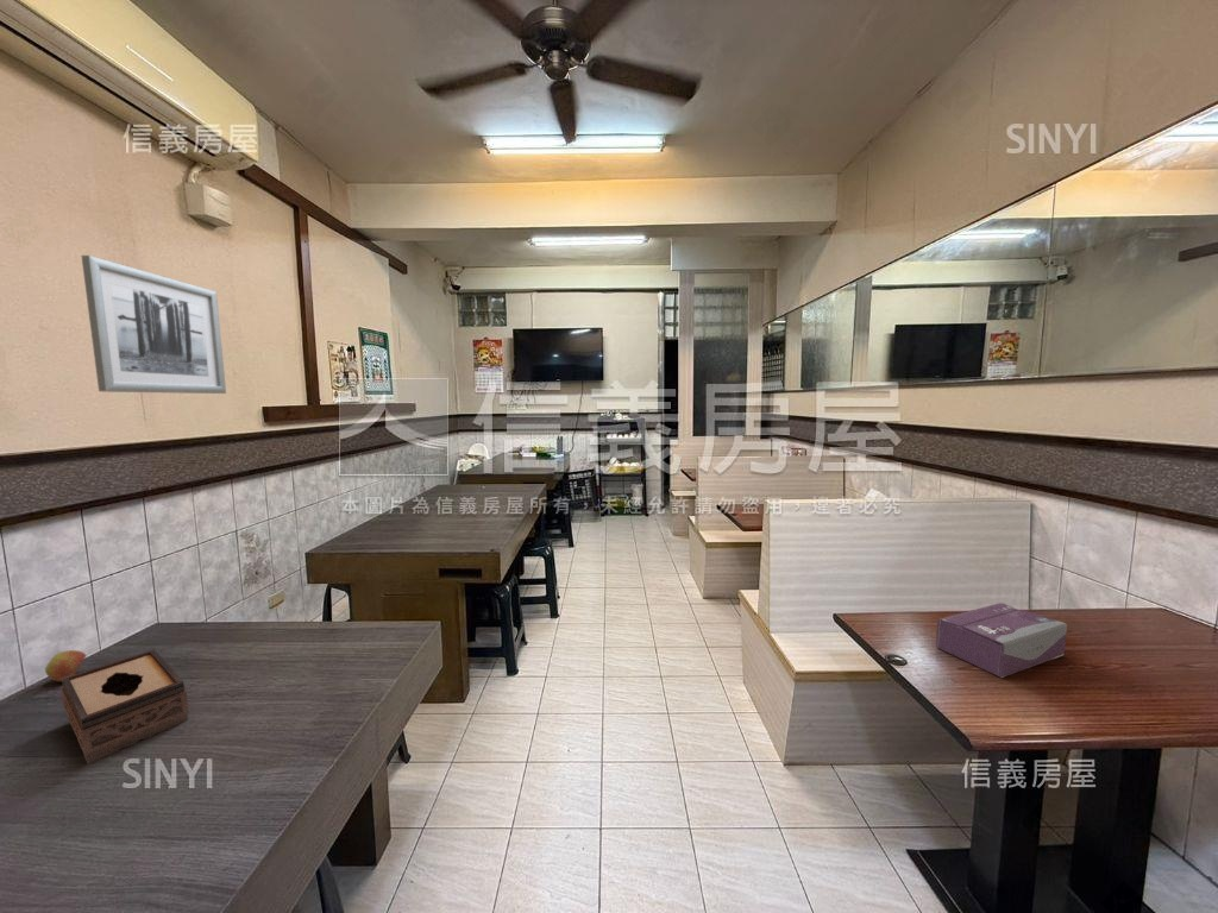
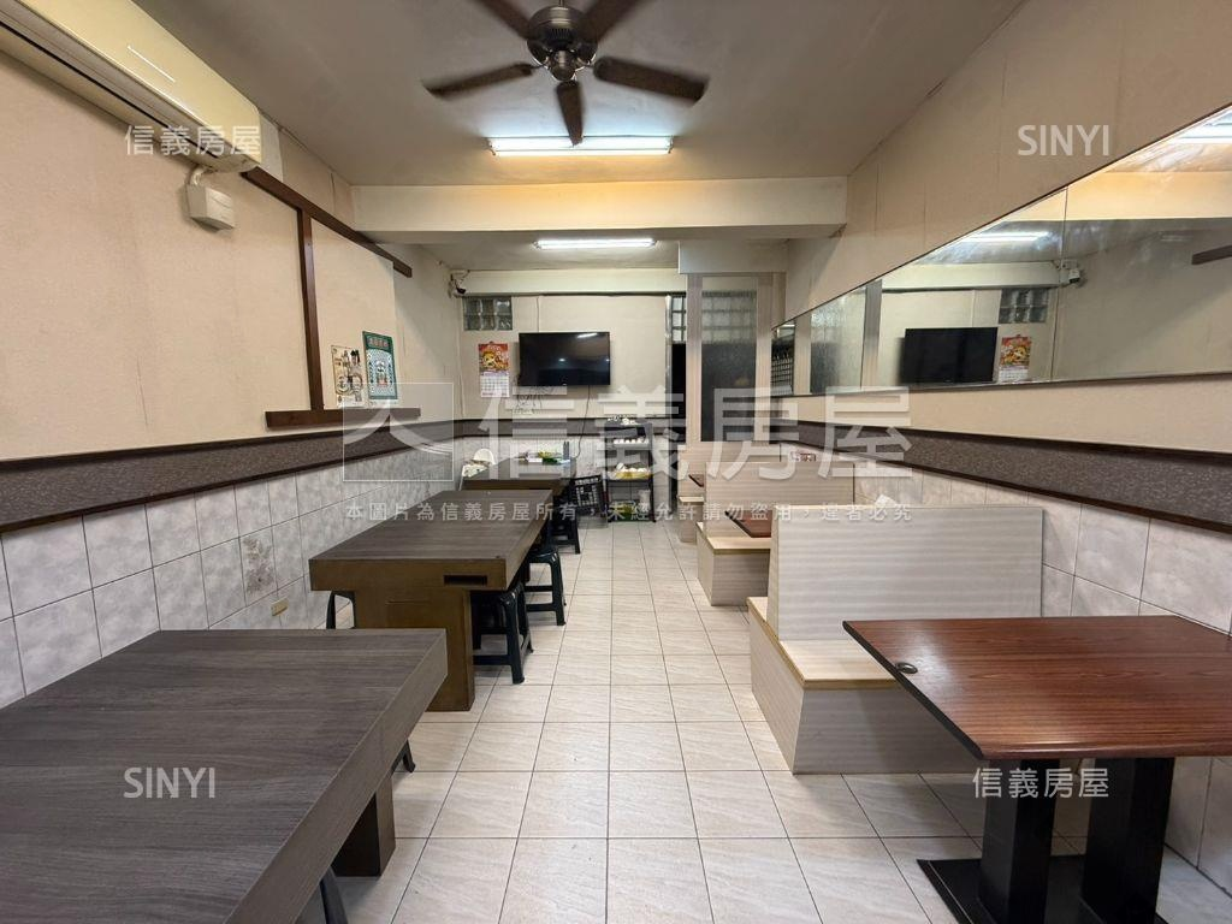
- apple (65, 665)
- wall art (165, 334)
- tissue box (999, 635)
- tissue box (125, 700)
